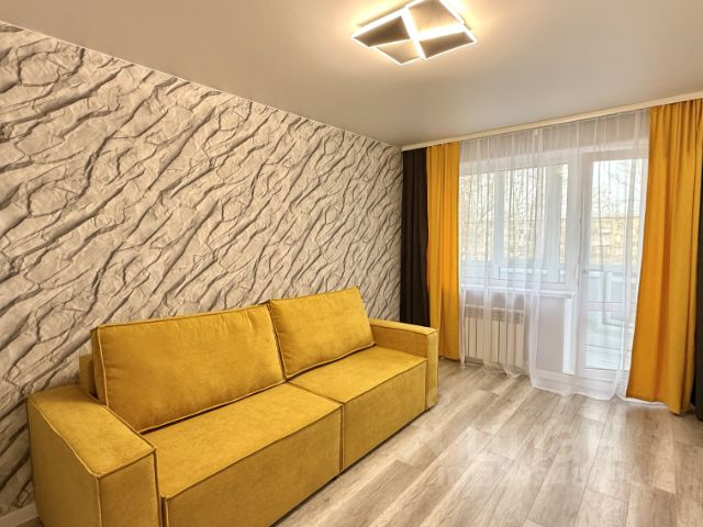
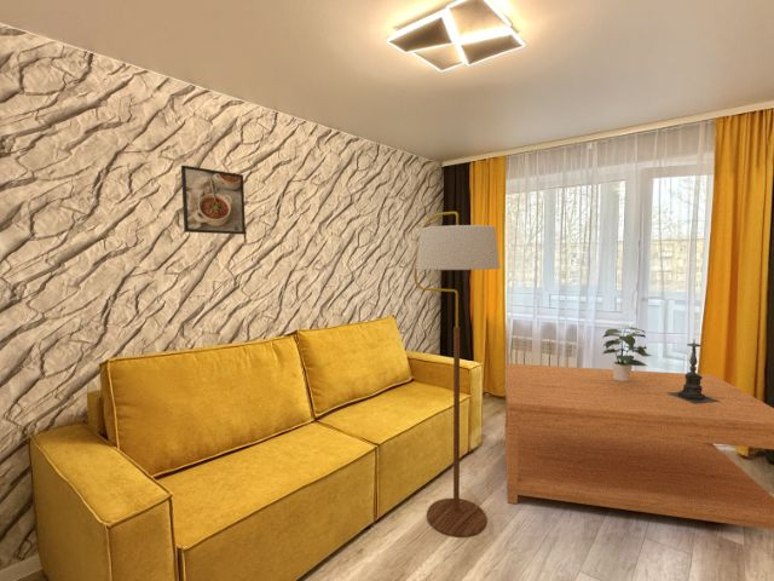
+ floor lamp (454, 367)
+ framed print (214, 201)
+ potted plant (622, 352)
+ candle holder (693, 366)
+ coffee table (618, 433)
